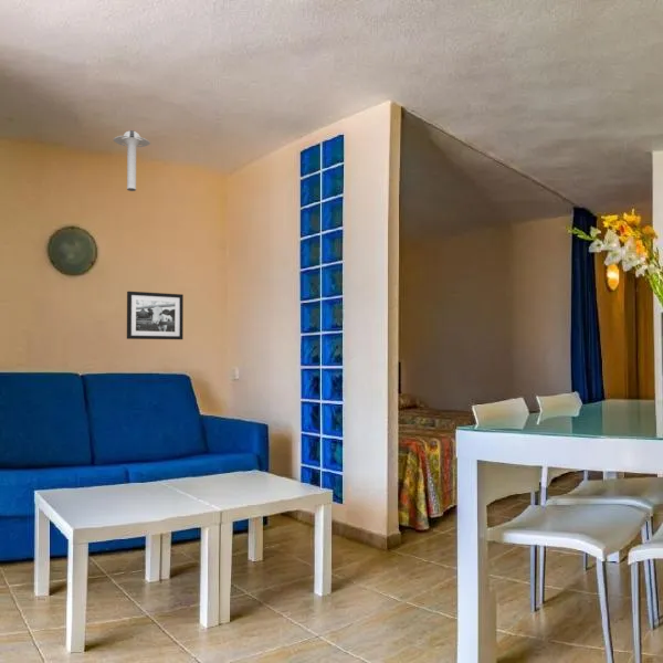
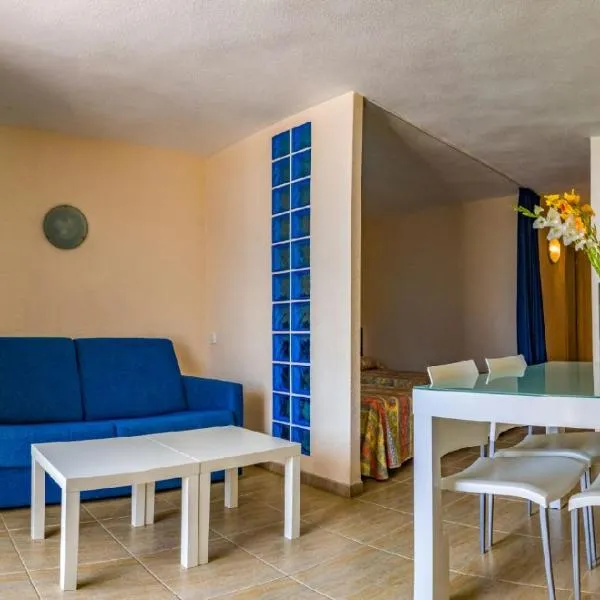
- ceiling light (131, 160)
- picture frame (155, 316)
